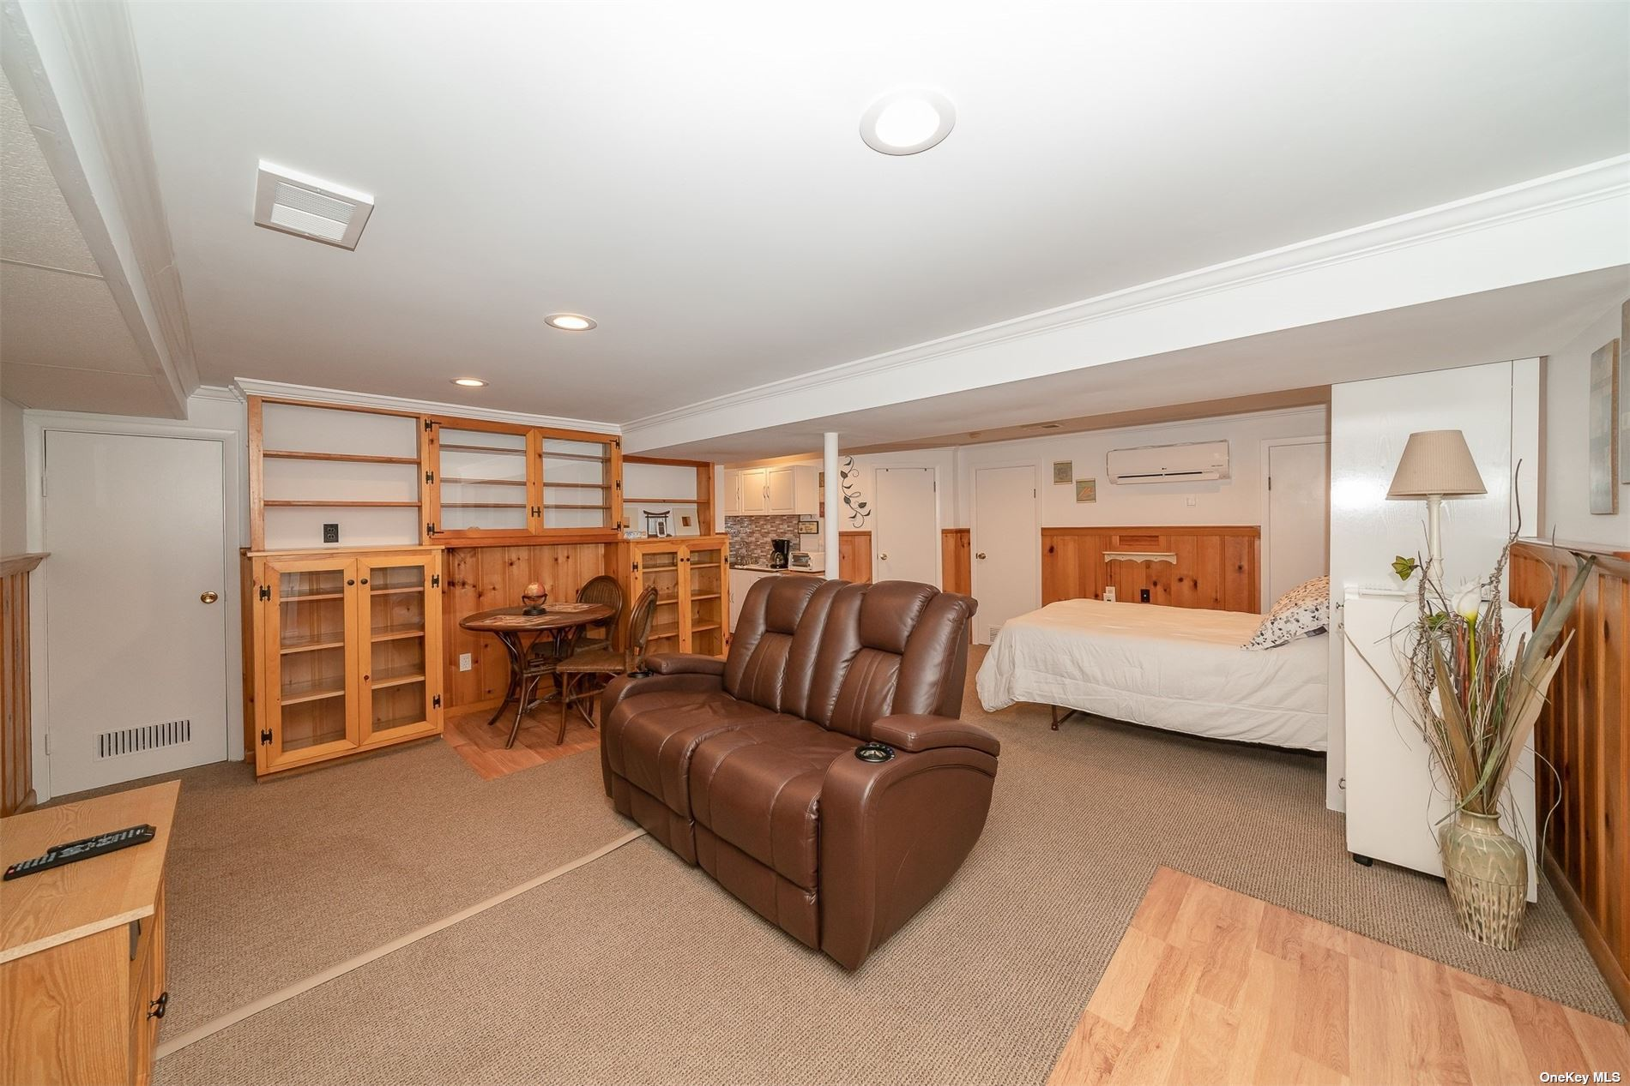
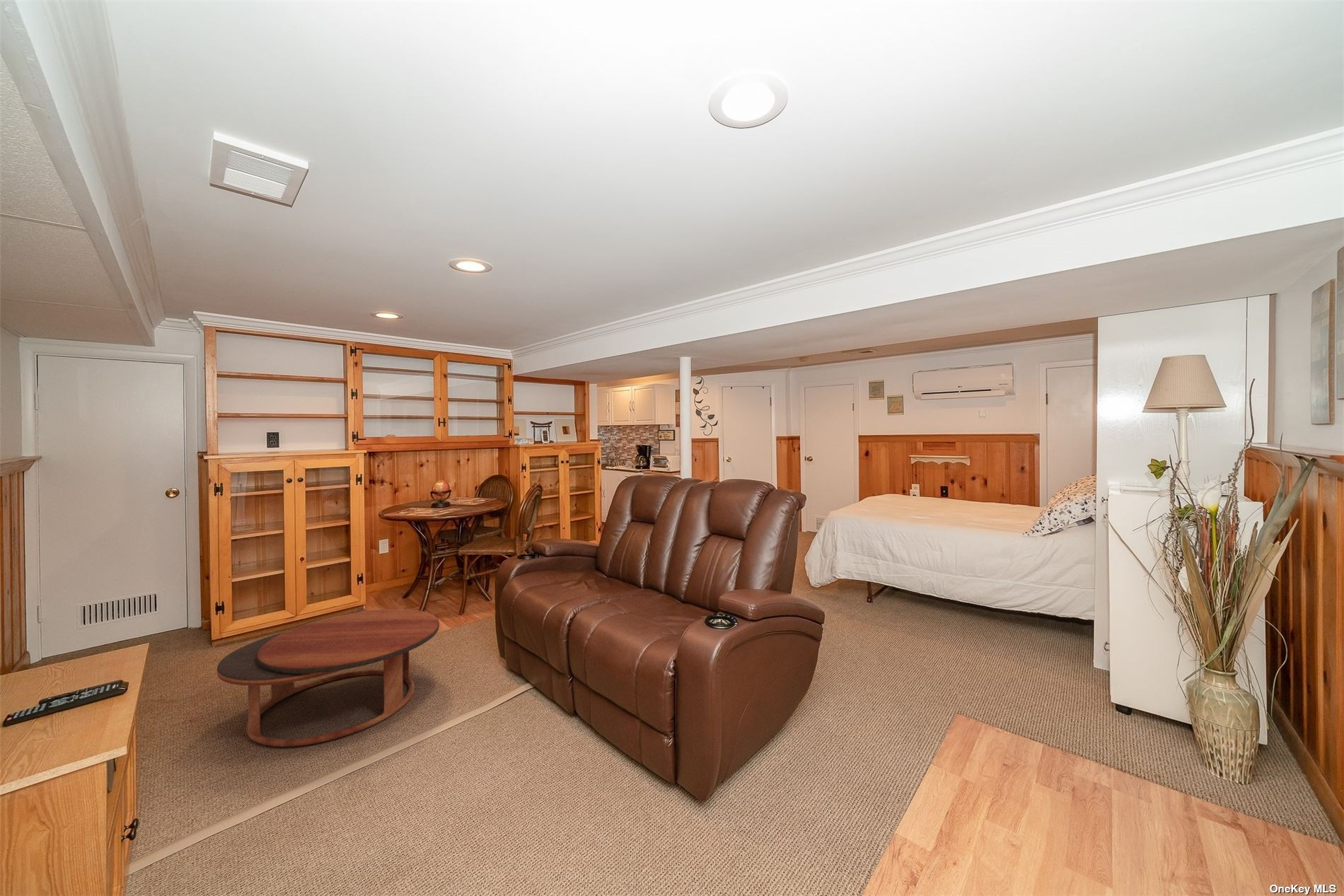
+ coffee table (339, 670)
